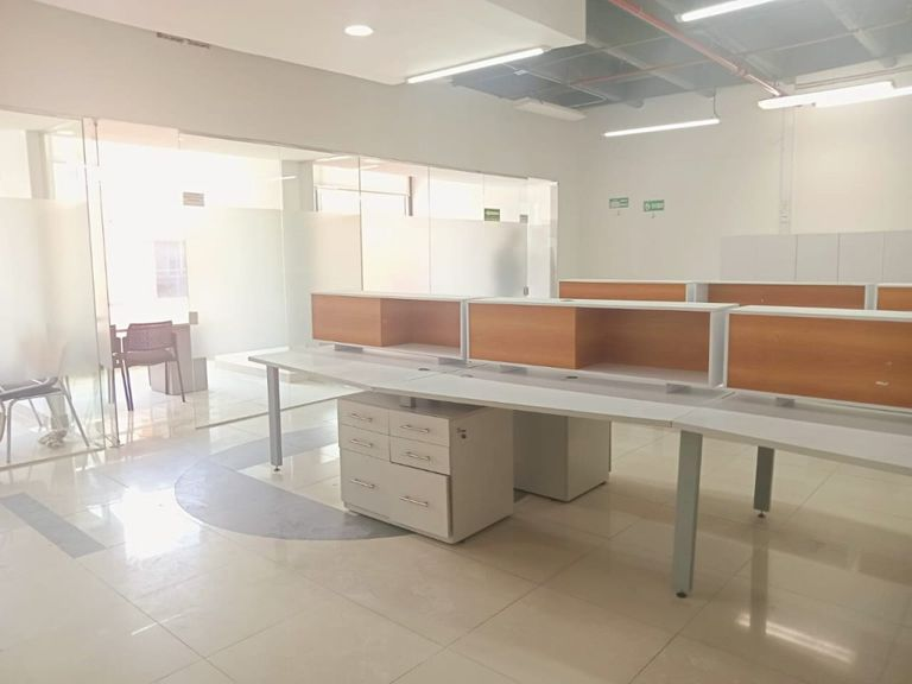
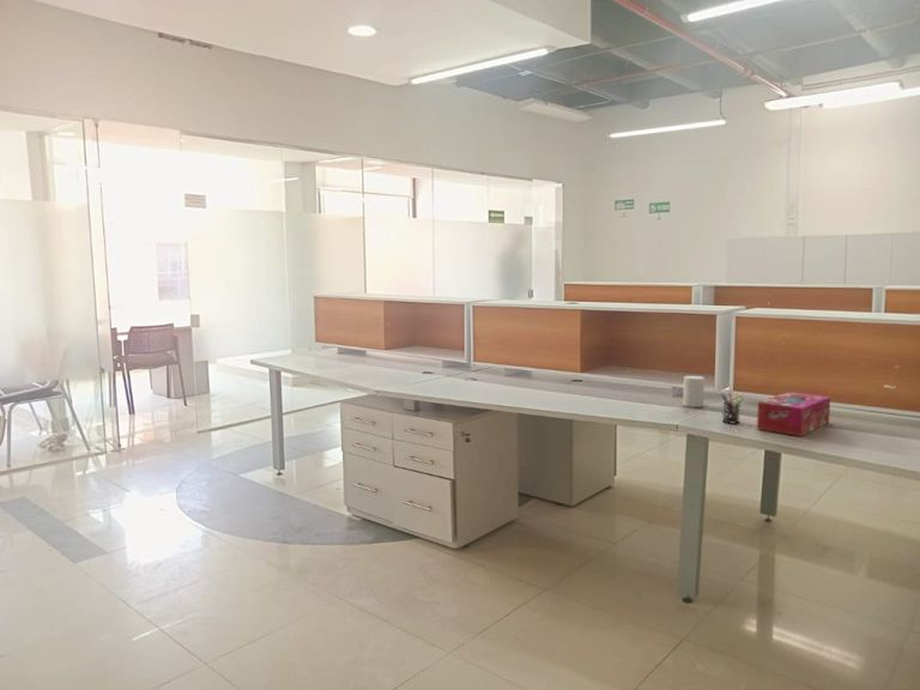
+ pen holder (732, 406)
+ cup (692, 391)
+ tissue box (794, 412)
